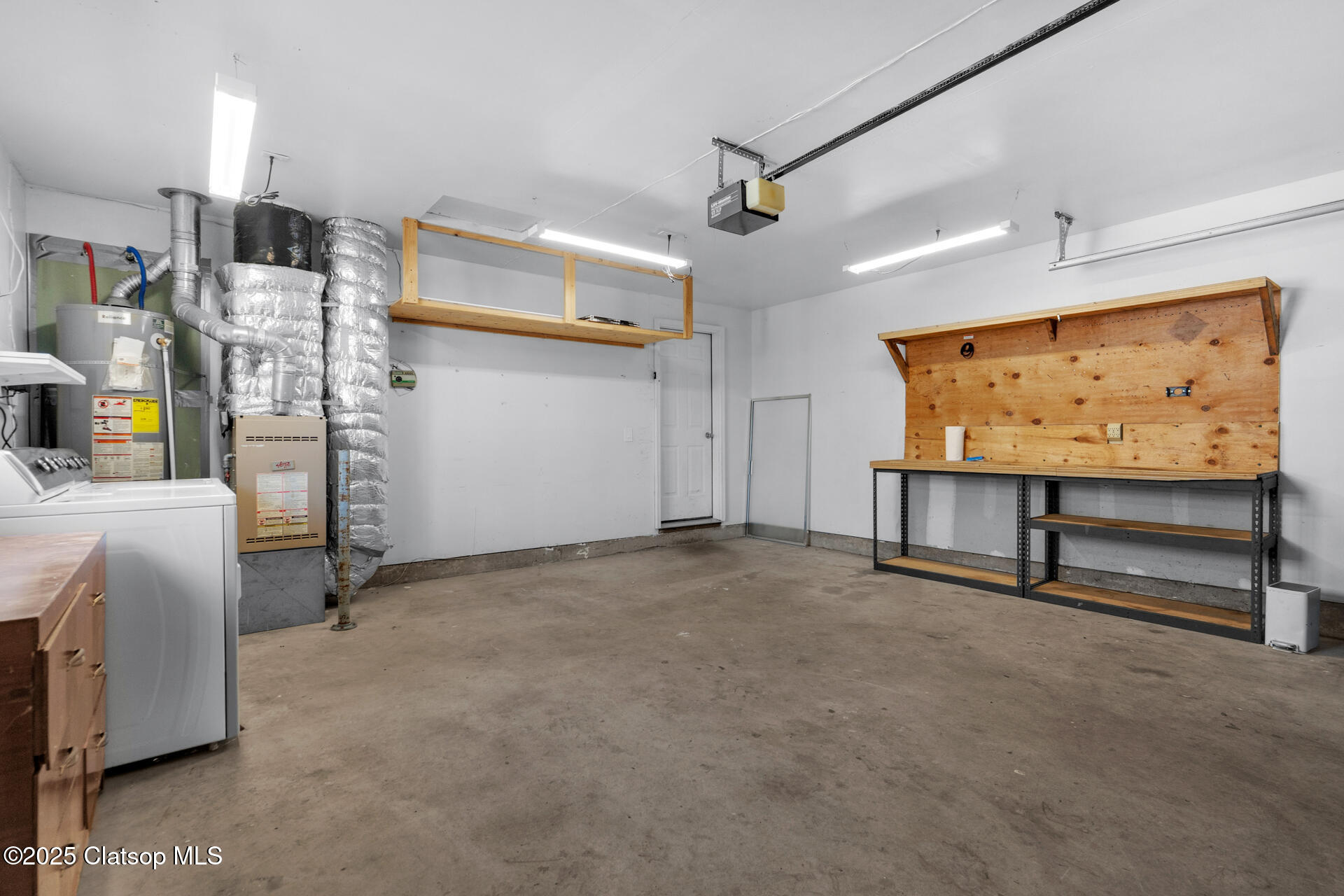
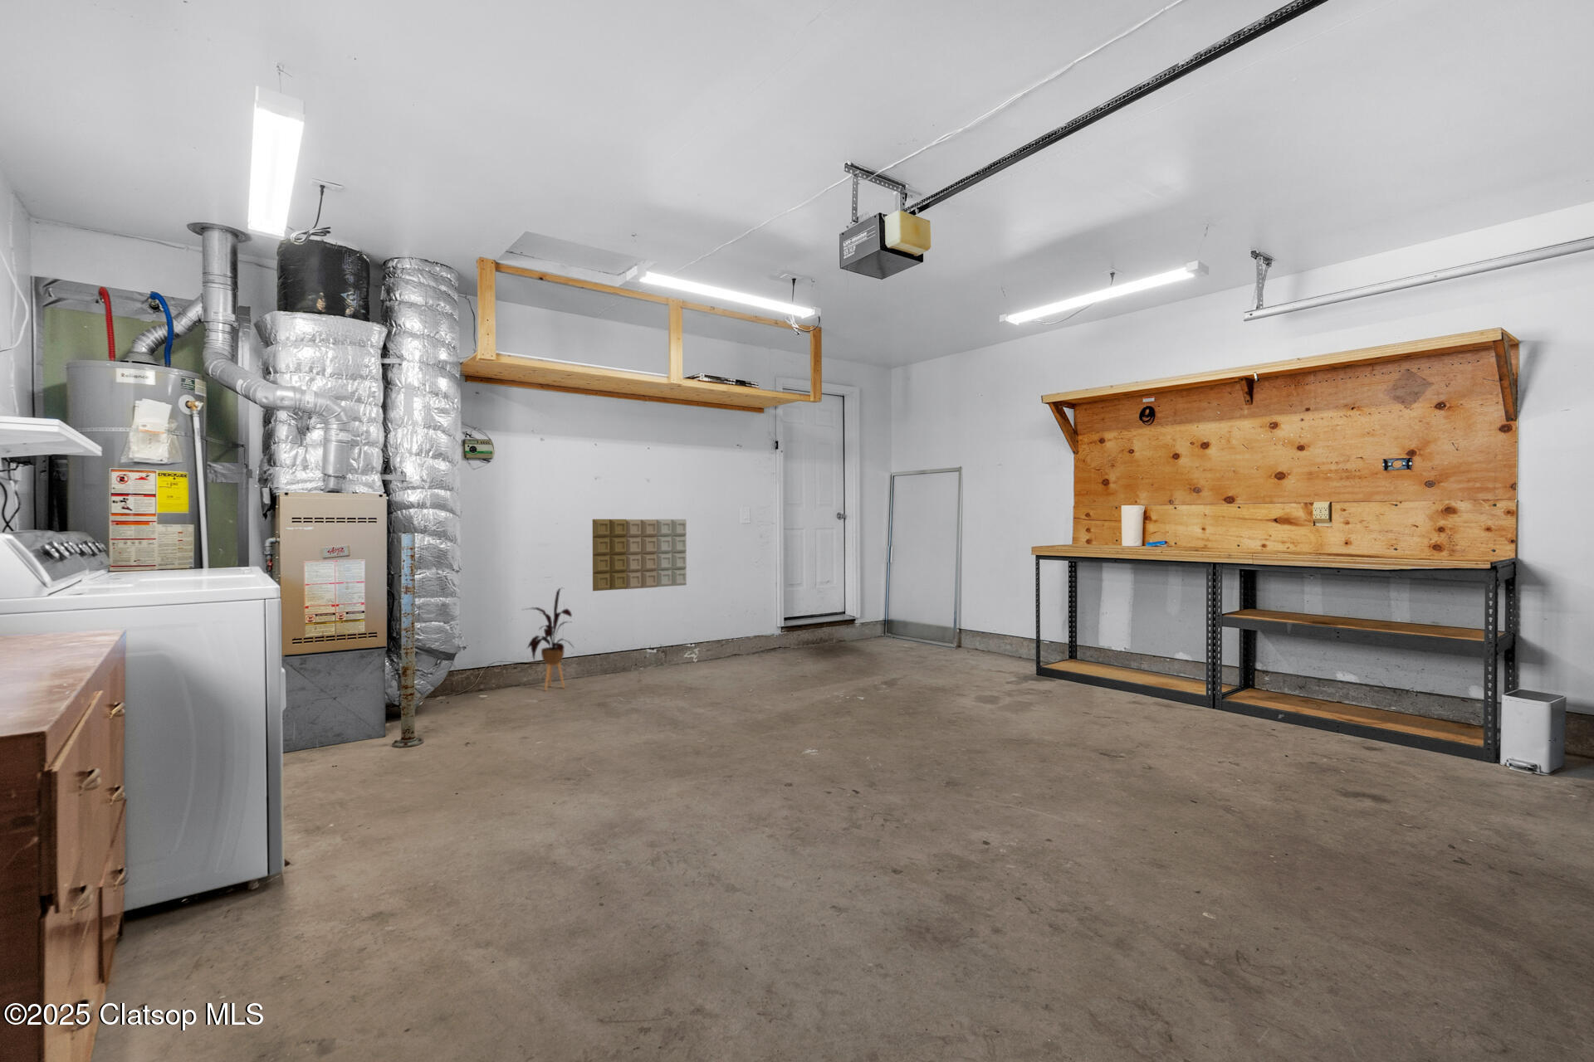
+ house plant (548, 639)
+ acoustic panel (643, 554)
